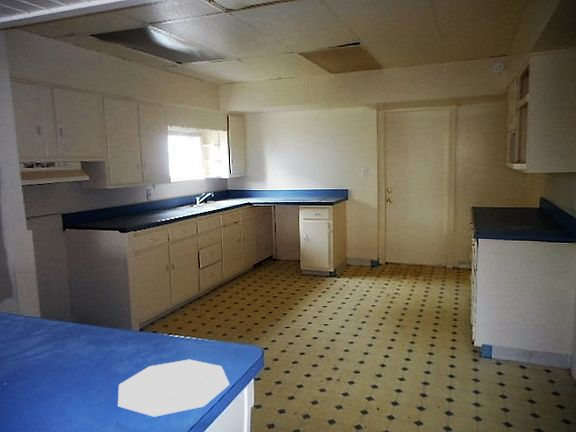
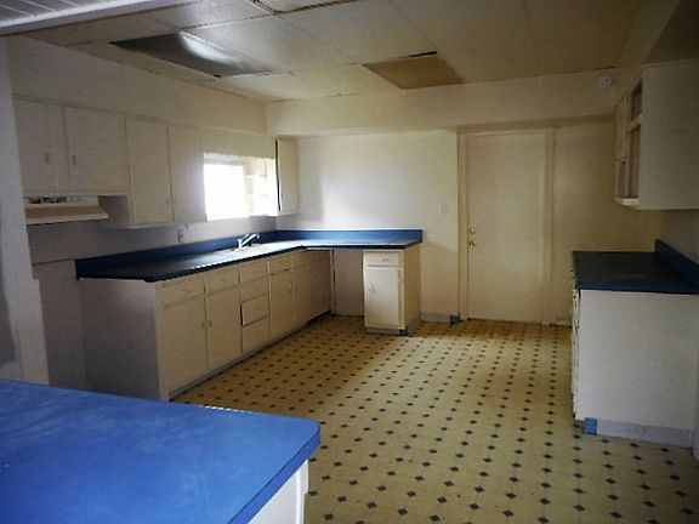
- plate (173, 382)
